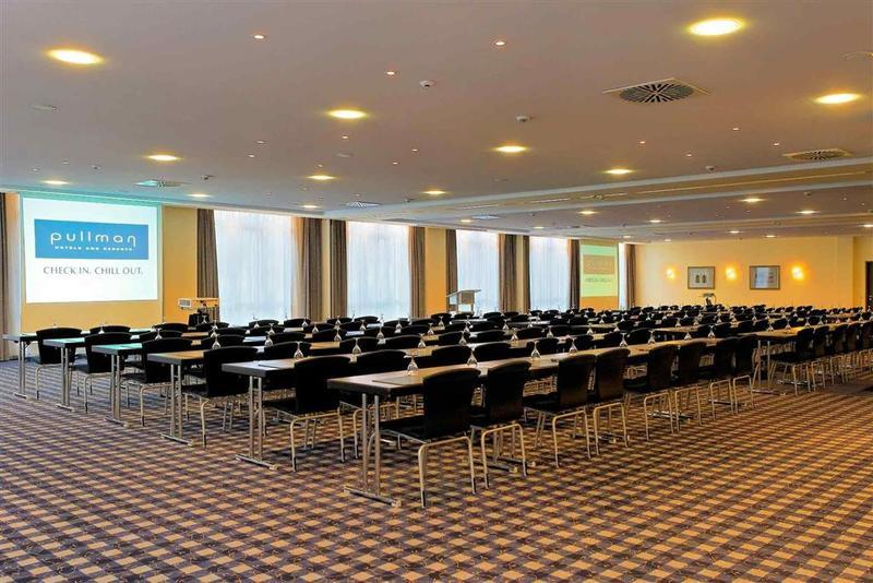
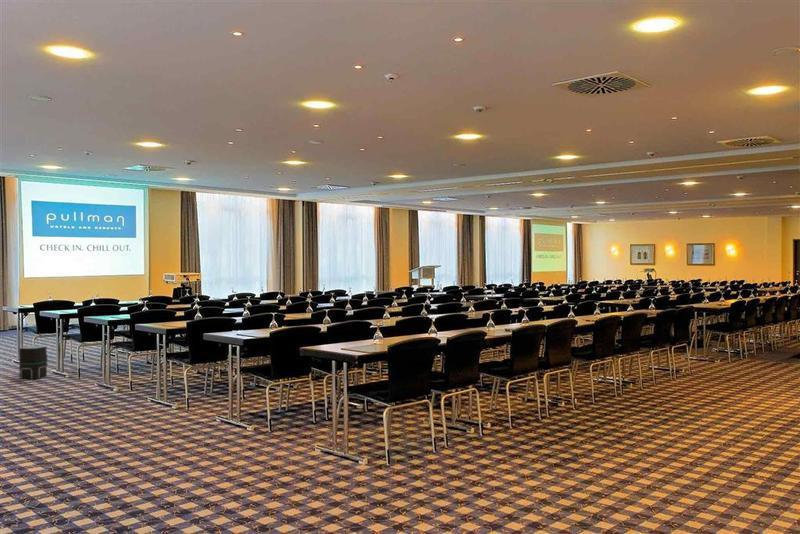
+ speaker (33, 362)
